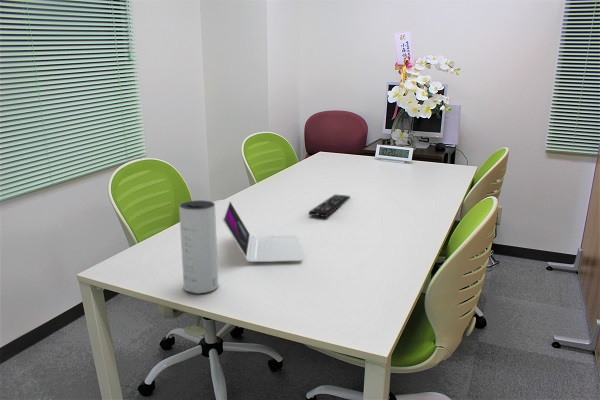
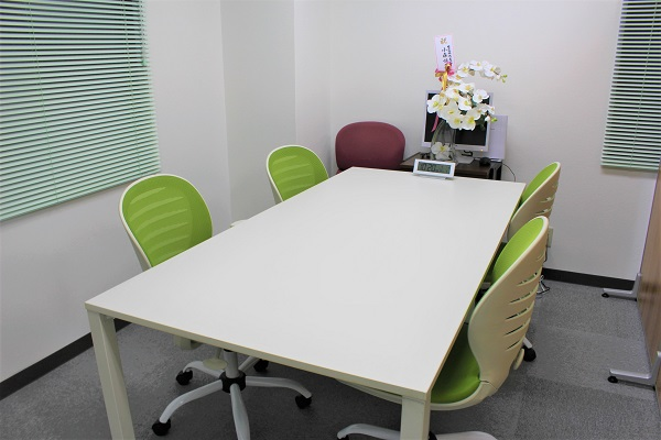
- speaker (199, 245)
- laptop (262, 236)
- remote control (330, 204)
